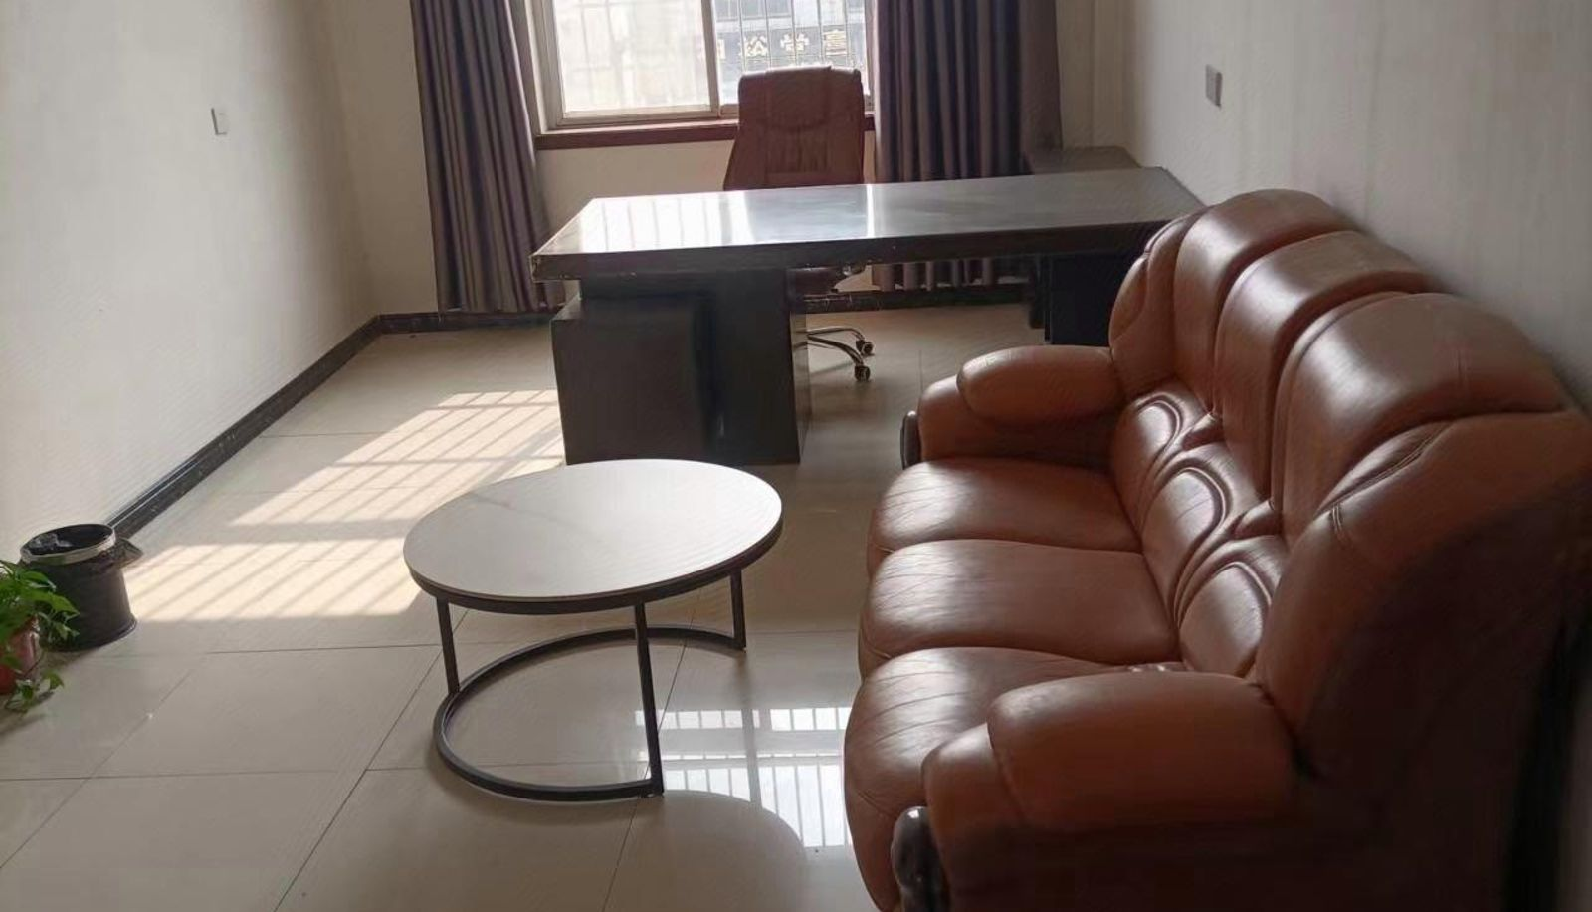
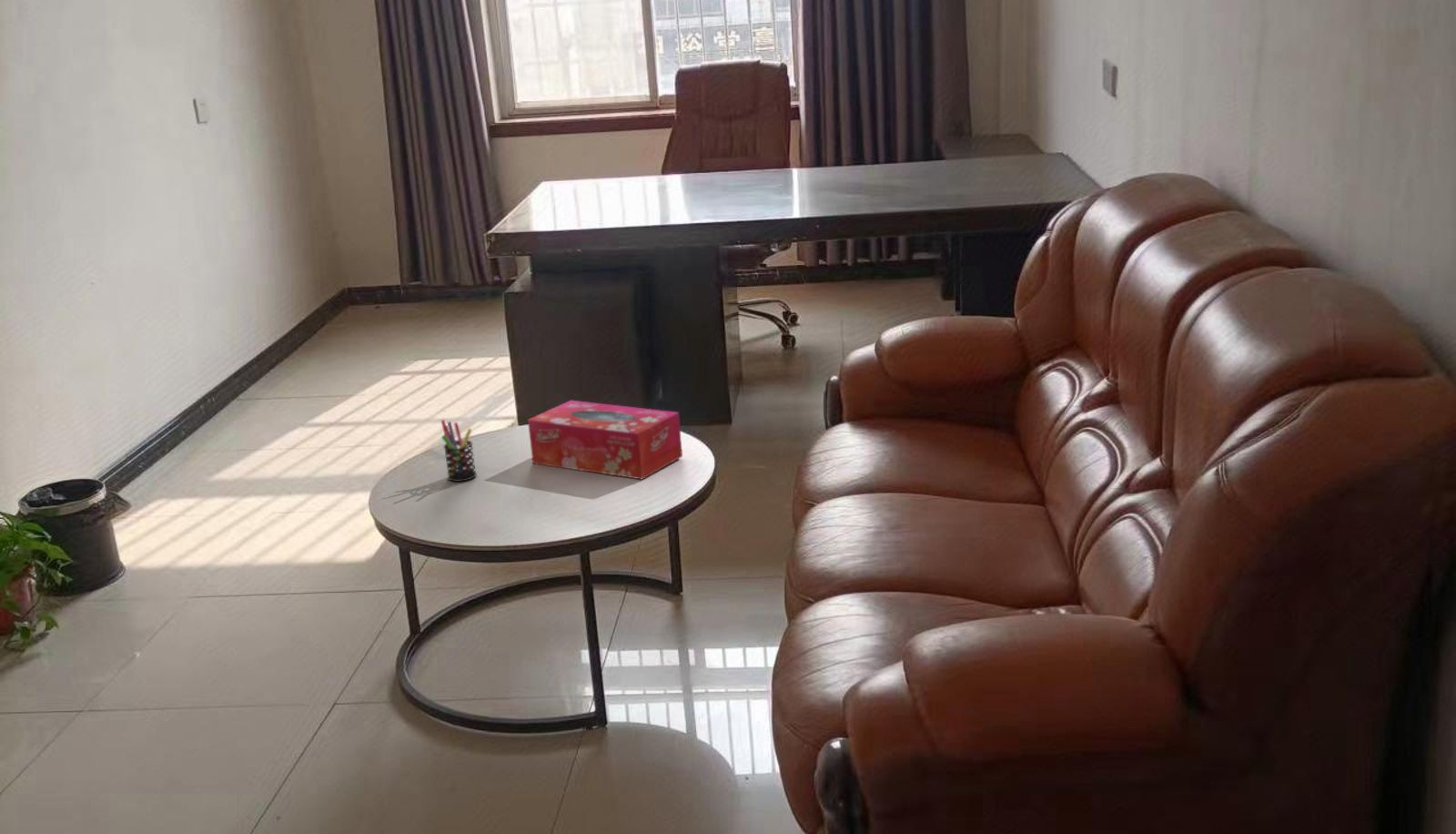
+ pen holder (455, 450)
+ tissue box (604, 438)
